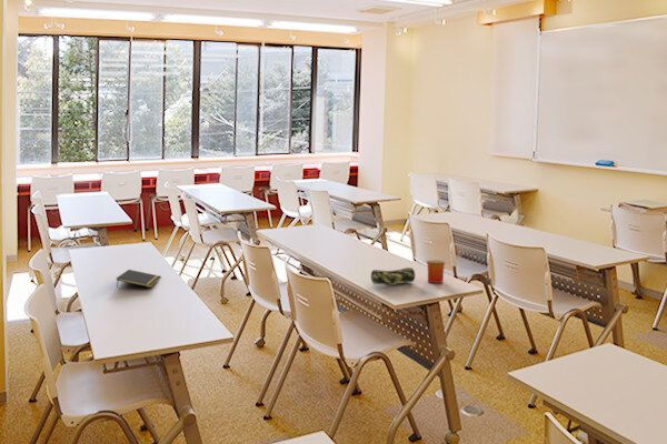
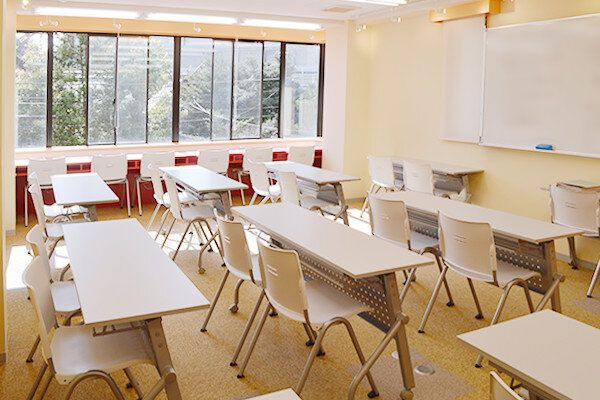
- pencil case (391, 276)
- mug (434, 271)
- notepad (139, 278)
